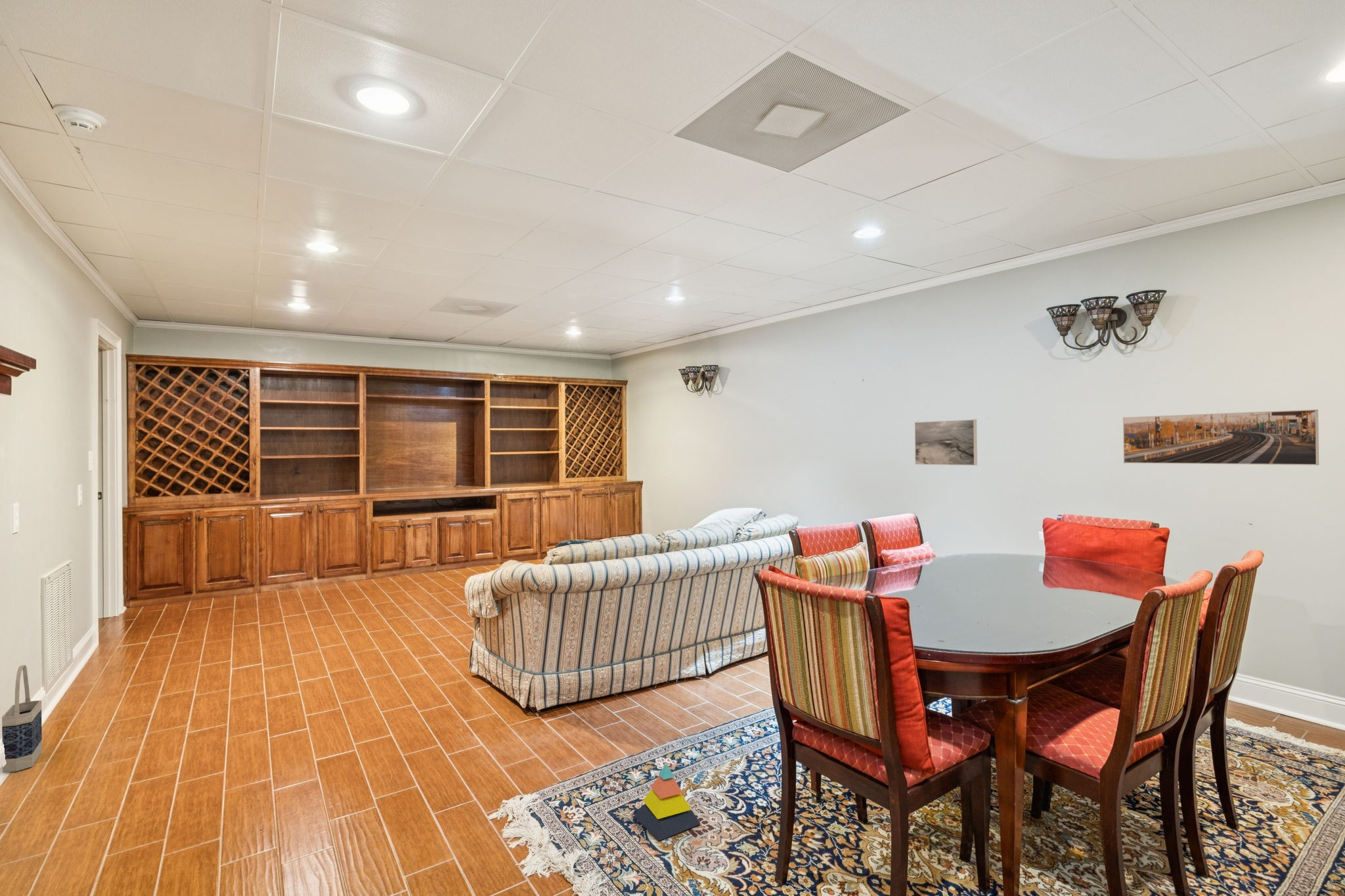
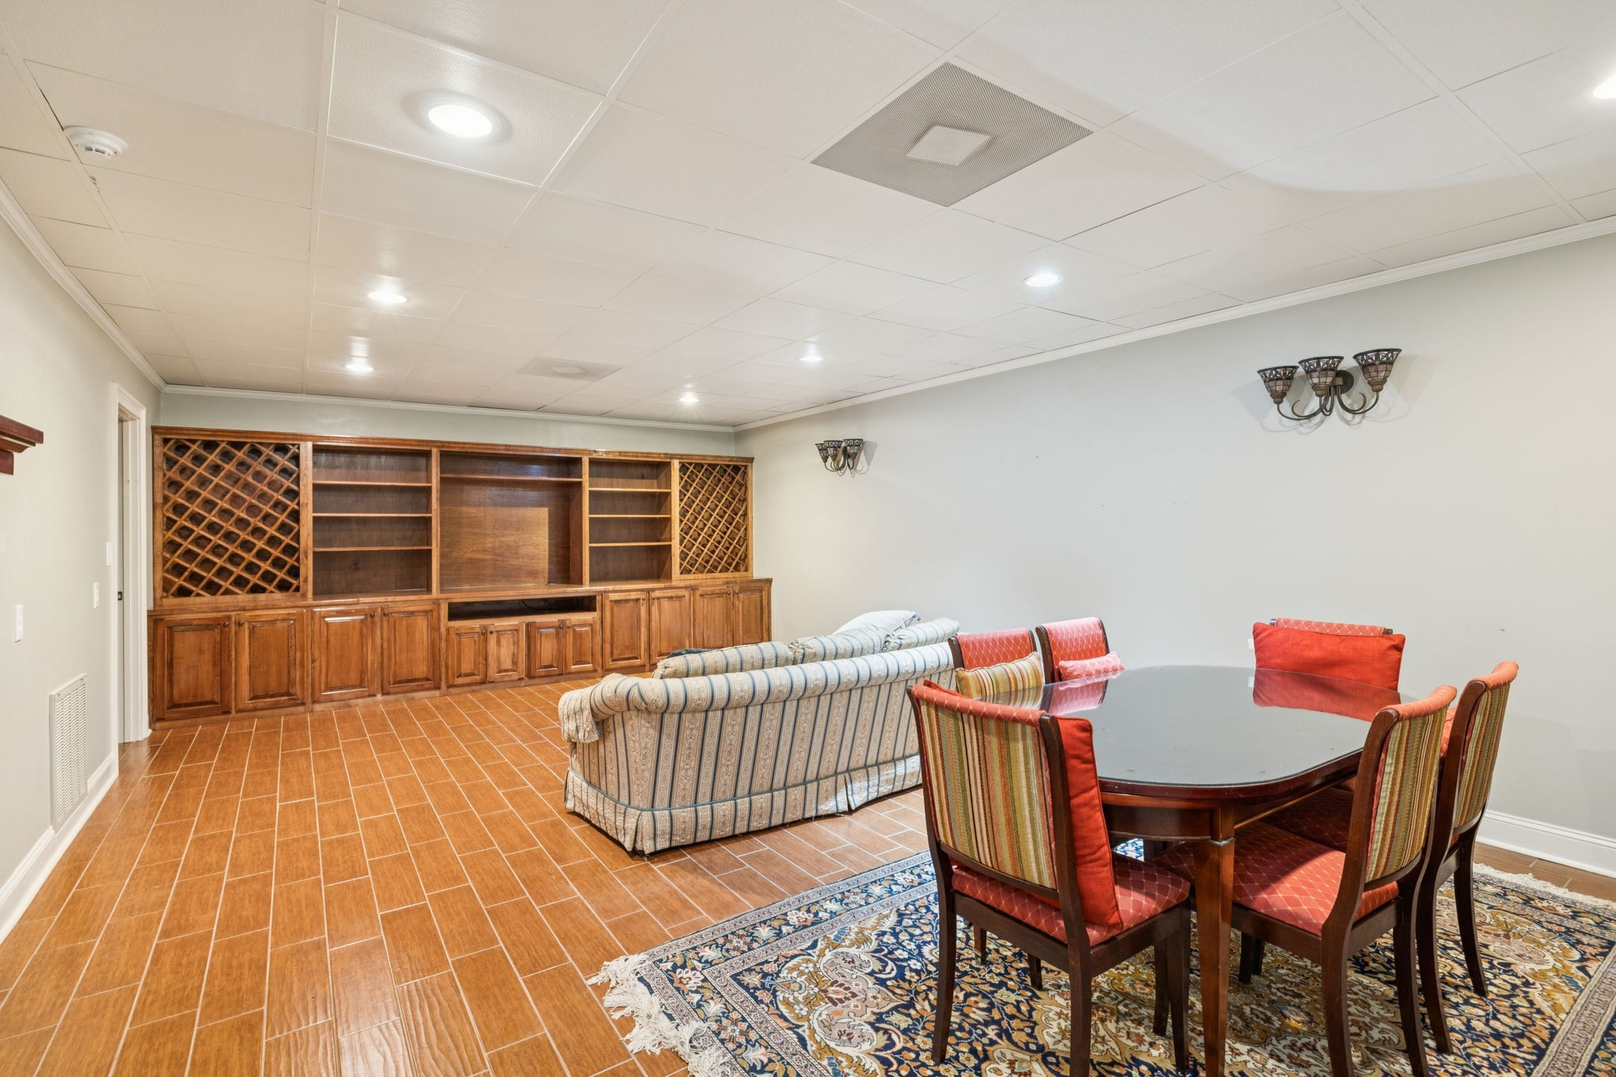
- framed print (1211, 438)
- bag (22, 714)
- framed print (944, 442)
- stacking toy (667, 792)
